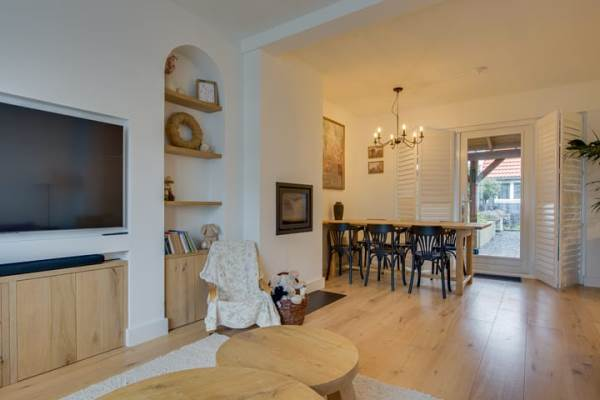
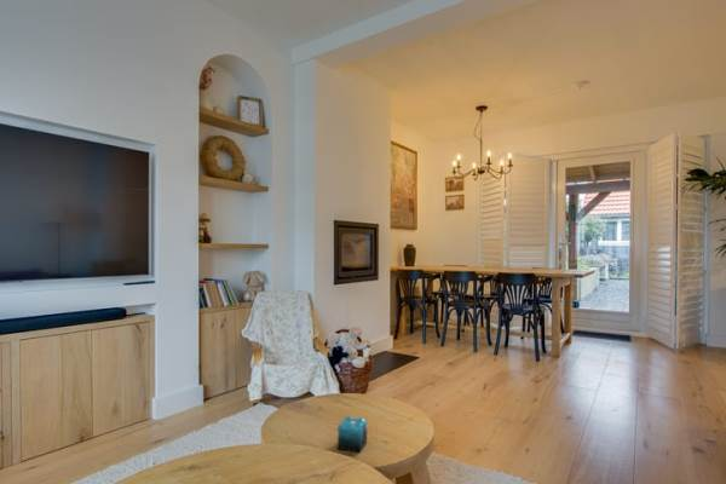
+ candle (352, 428)
